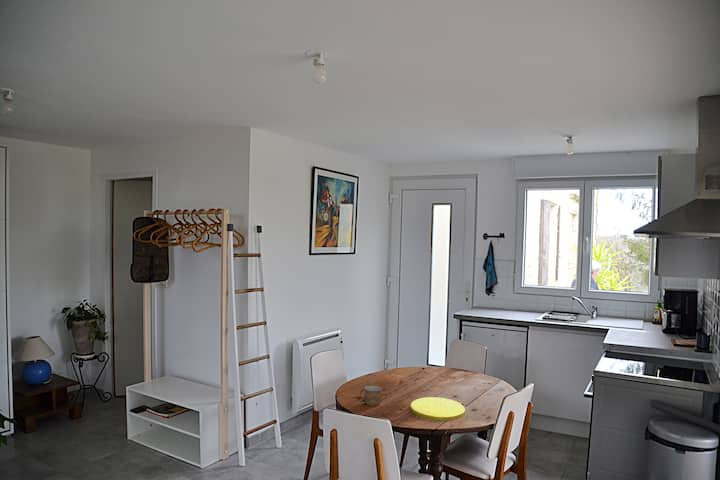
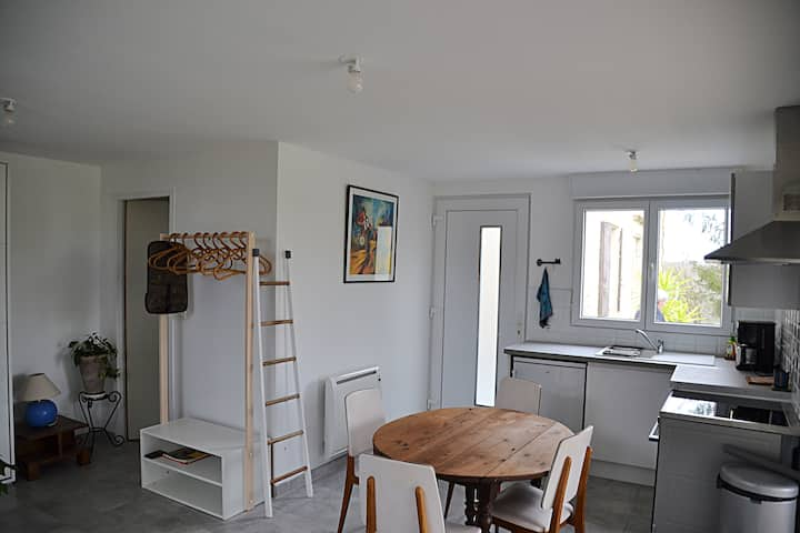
- plate (437, 408)
- mug (370, 395)
